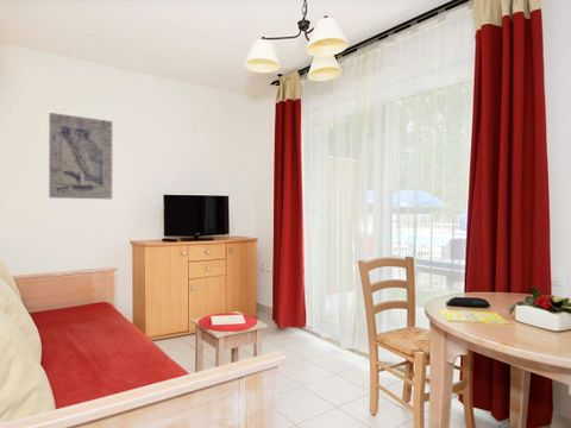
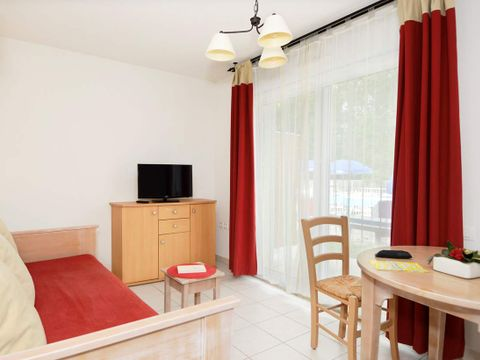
- wall art (81, 157)
